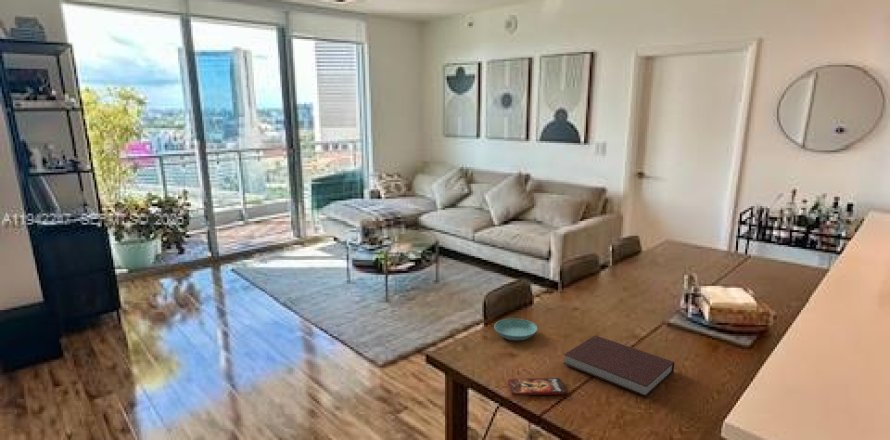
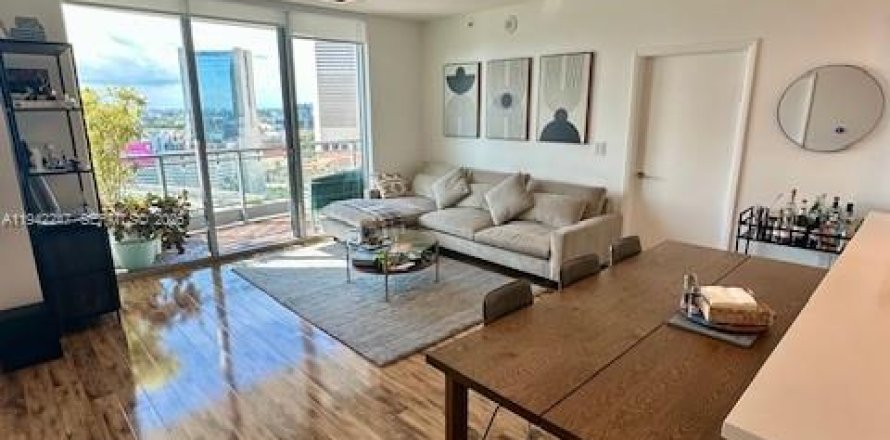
- smartphone (536, 386)
- saucer (515, 330)
- notebook (617, 362)
